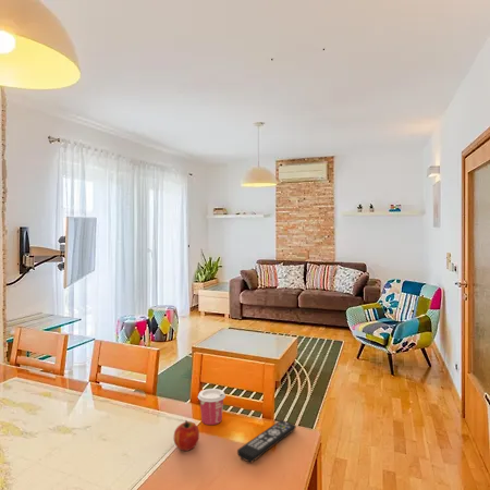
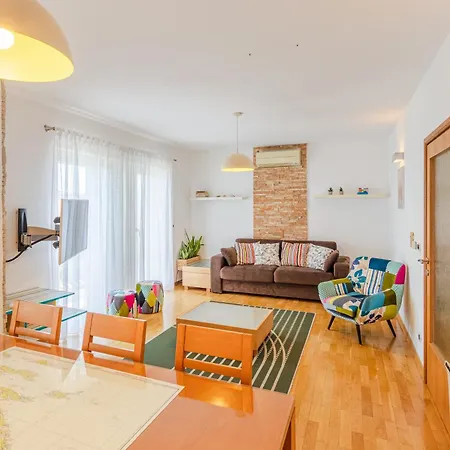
- cup (211, 406)
- fruit (186, 434)
- remote control (268, 439)
